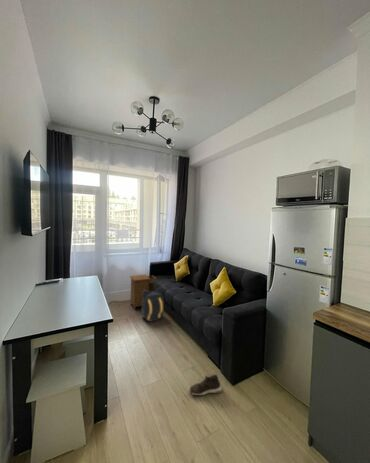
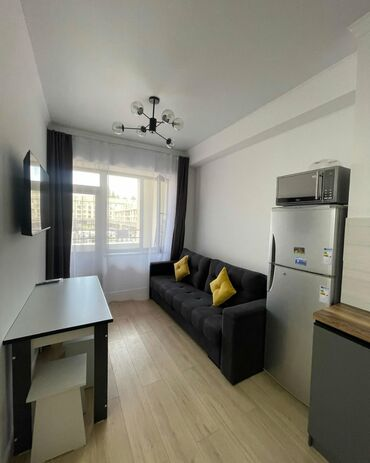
- nightstand (143, 290)
- backpack (153, 304)
- shoe (205, 382)
